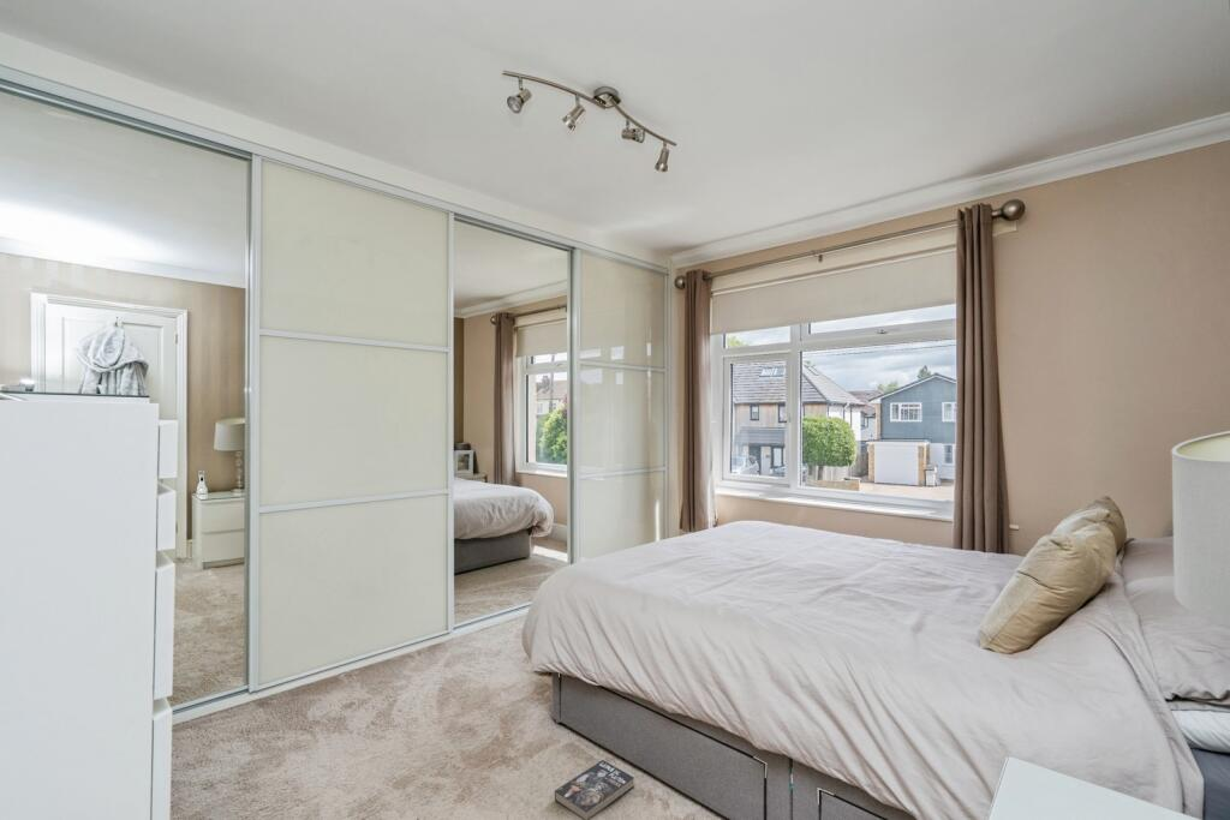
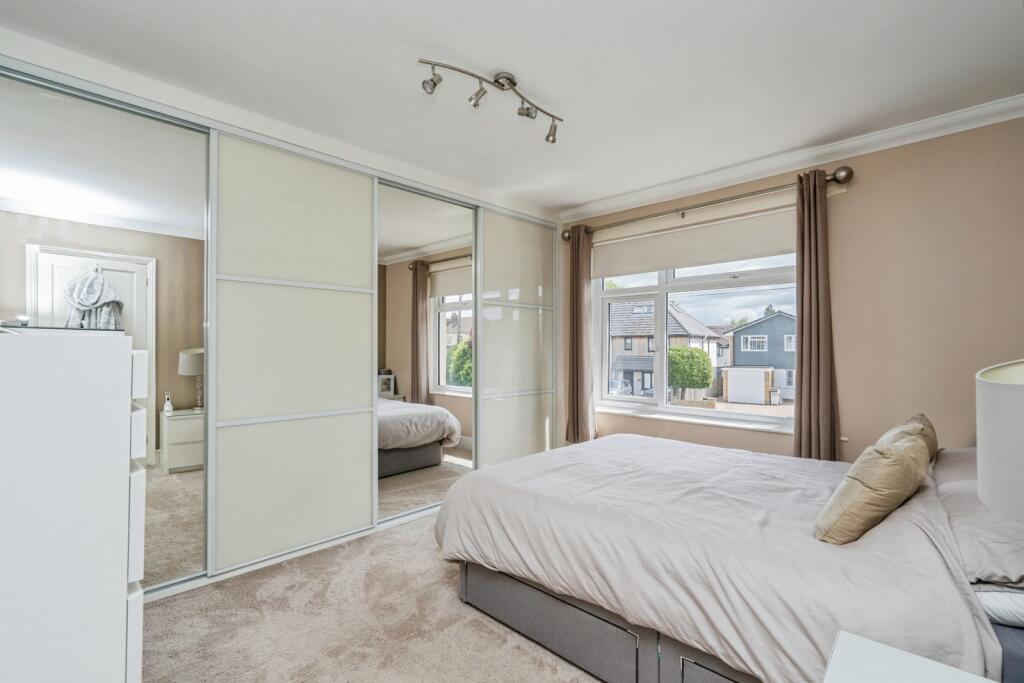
- book (595, 788)
